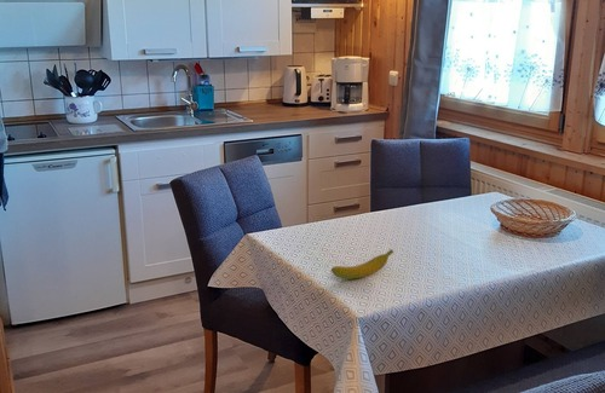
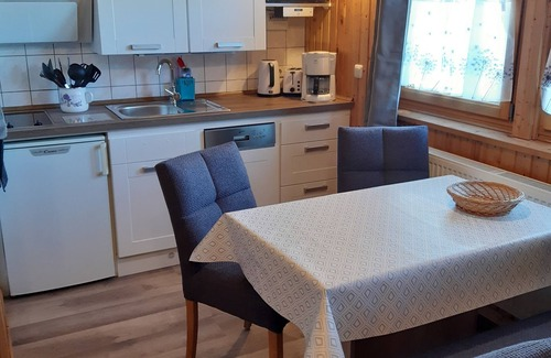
- banana (362, 265)
